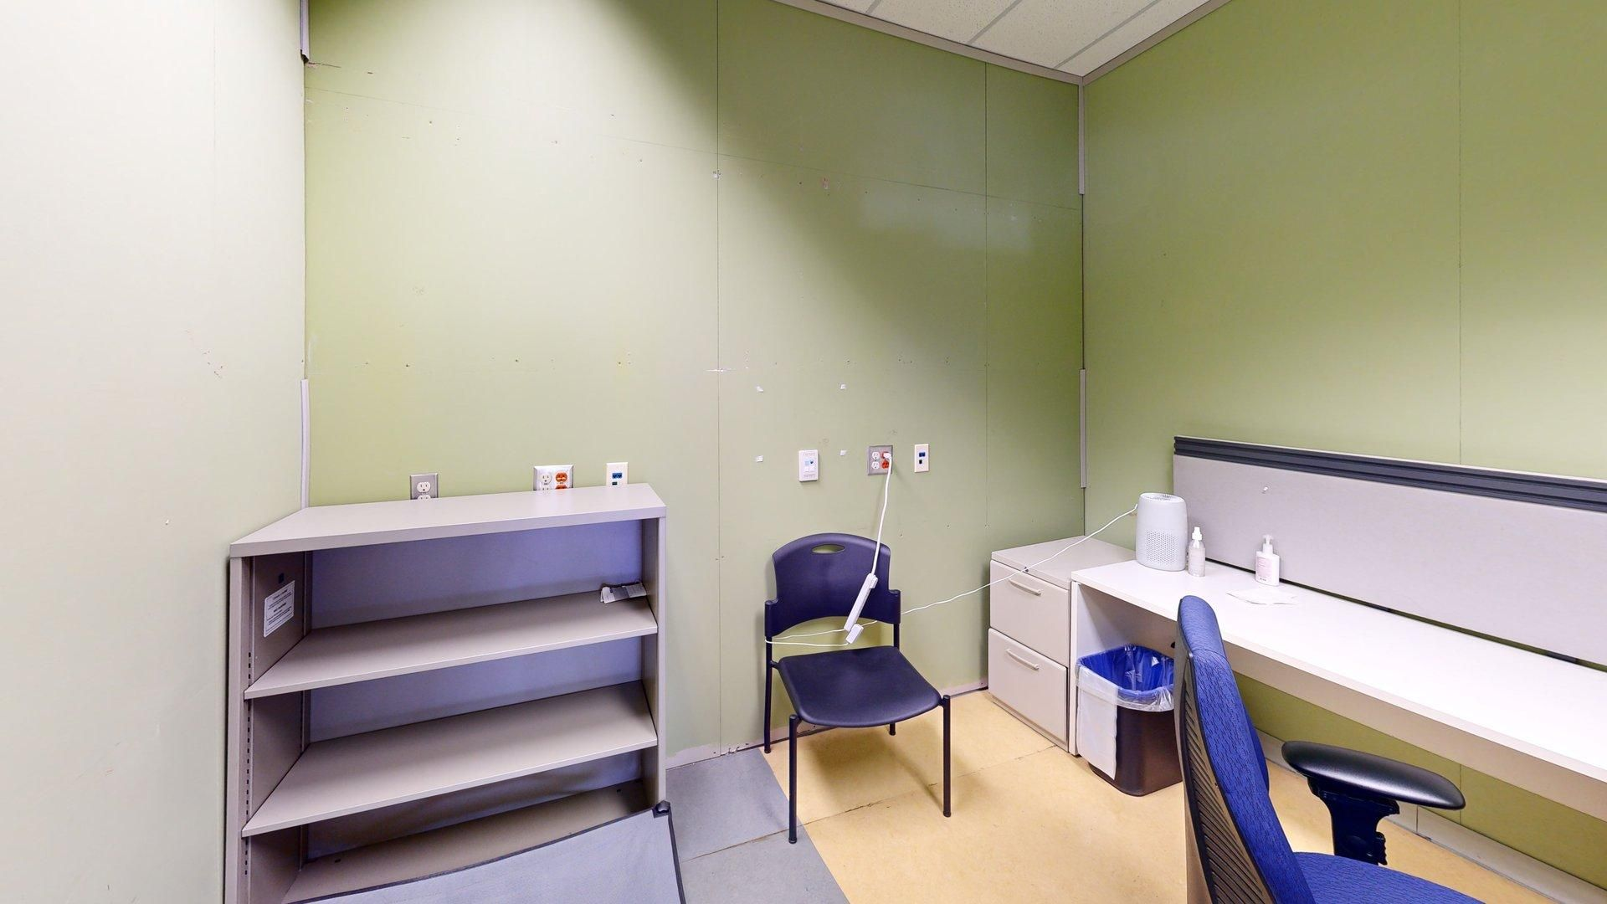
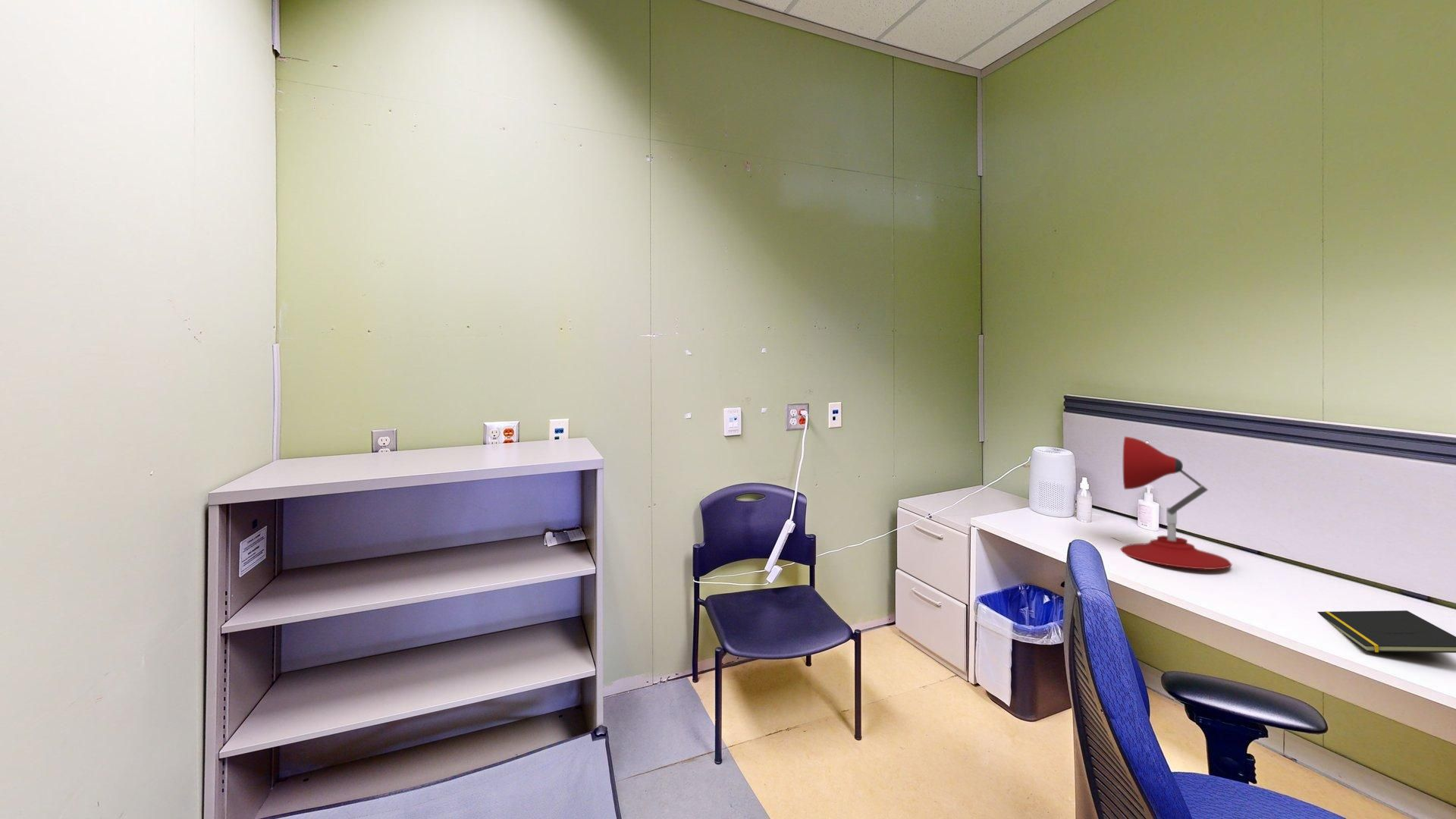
+ desk lamp (1175, 504)
+ notepad (1388, 630)
